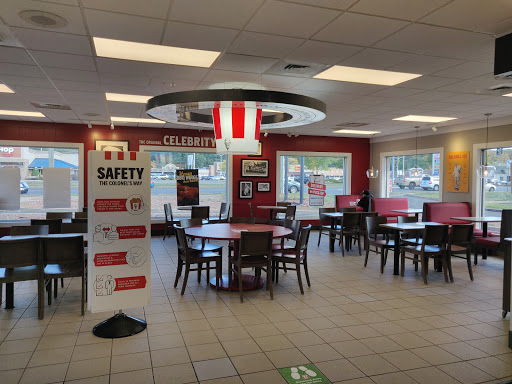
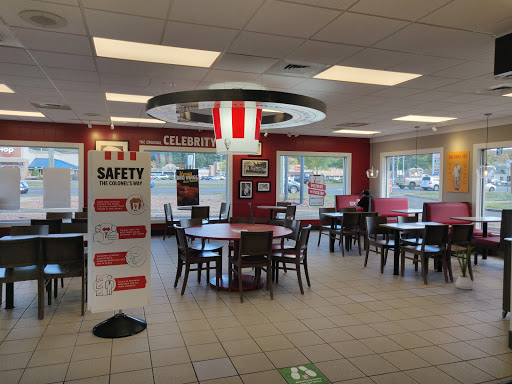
+ house plant (462, 264)
